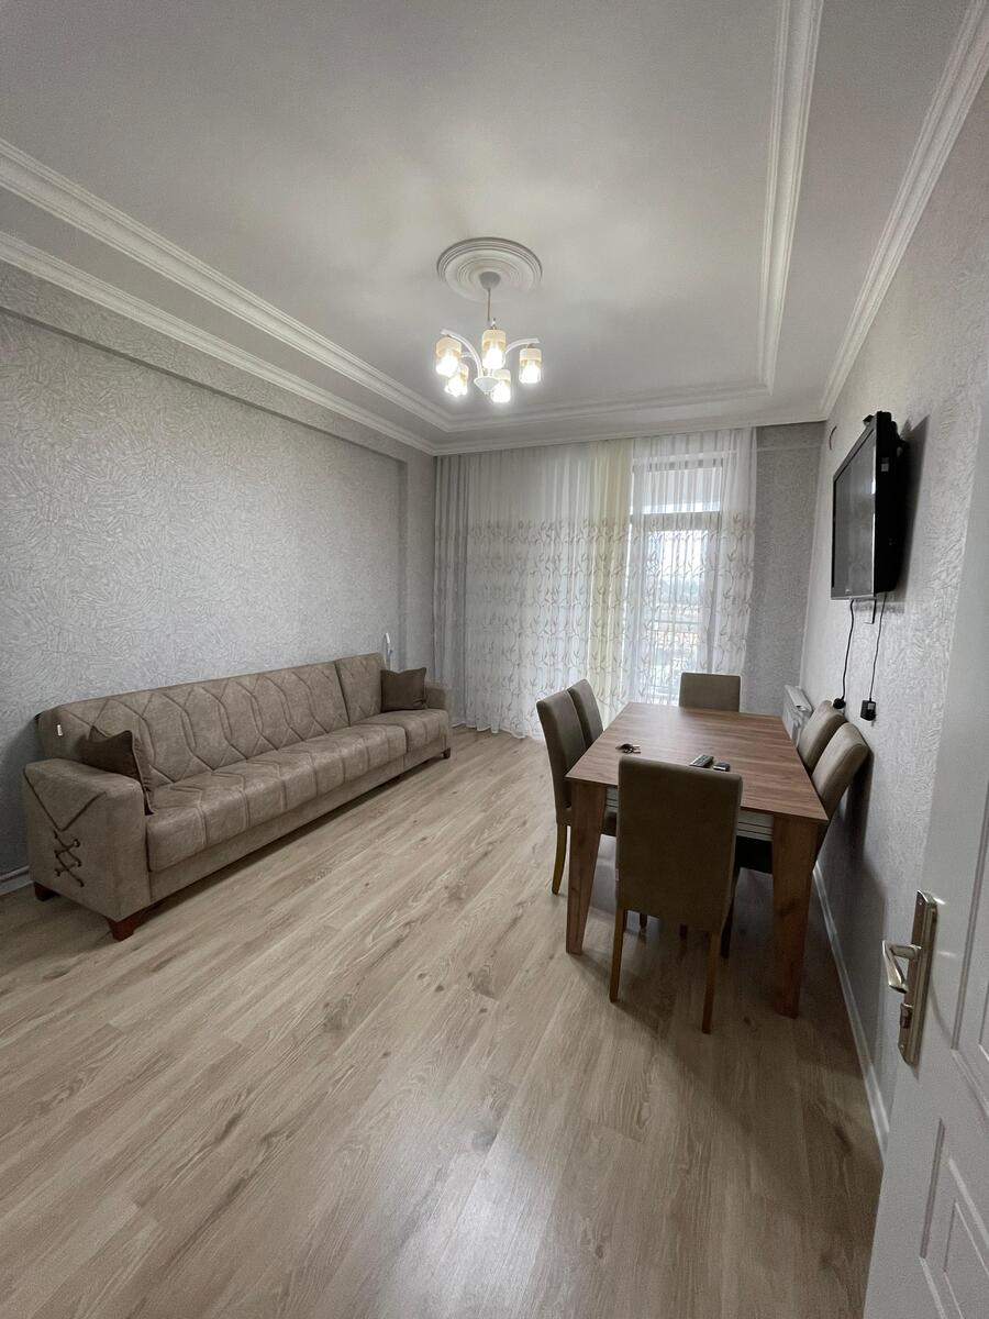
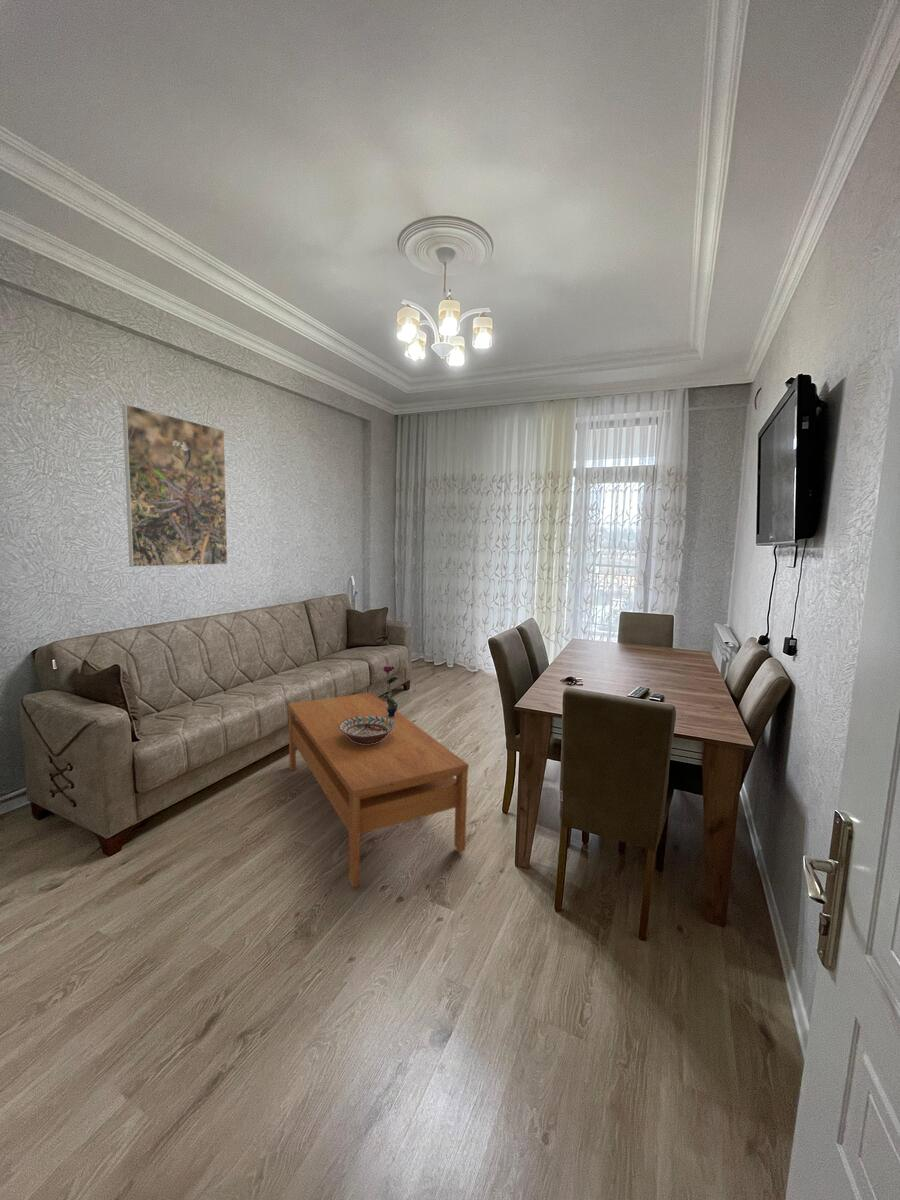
+ decorative bowl (367, 731)
+ vase (388, 691)
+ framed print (180, 493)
+ coffee table (364, 766)
